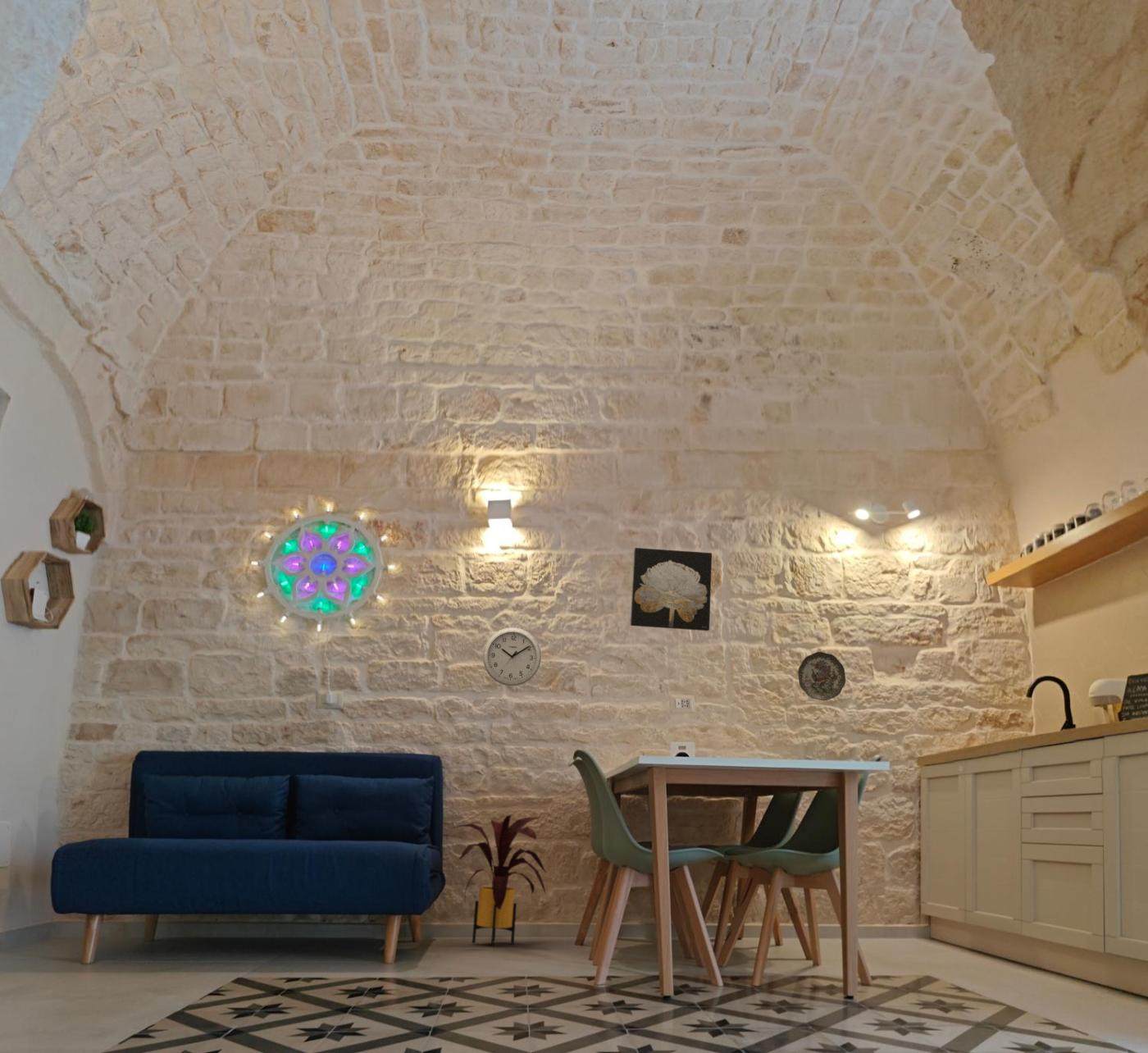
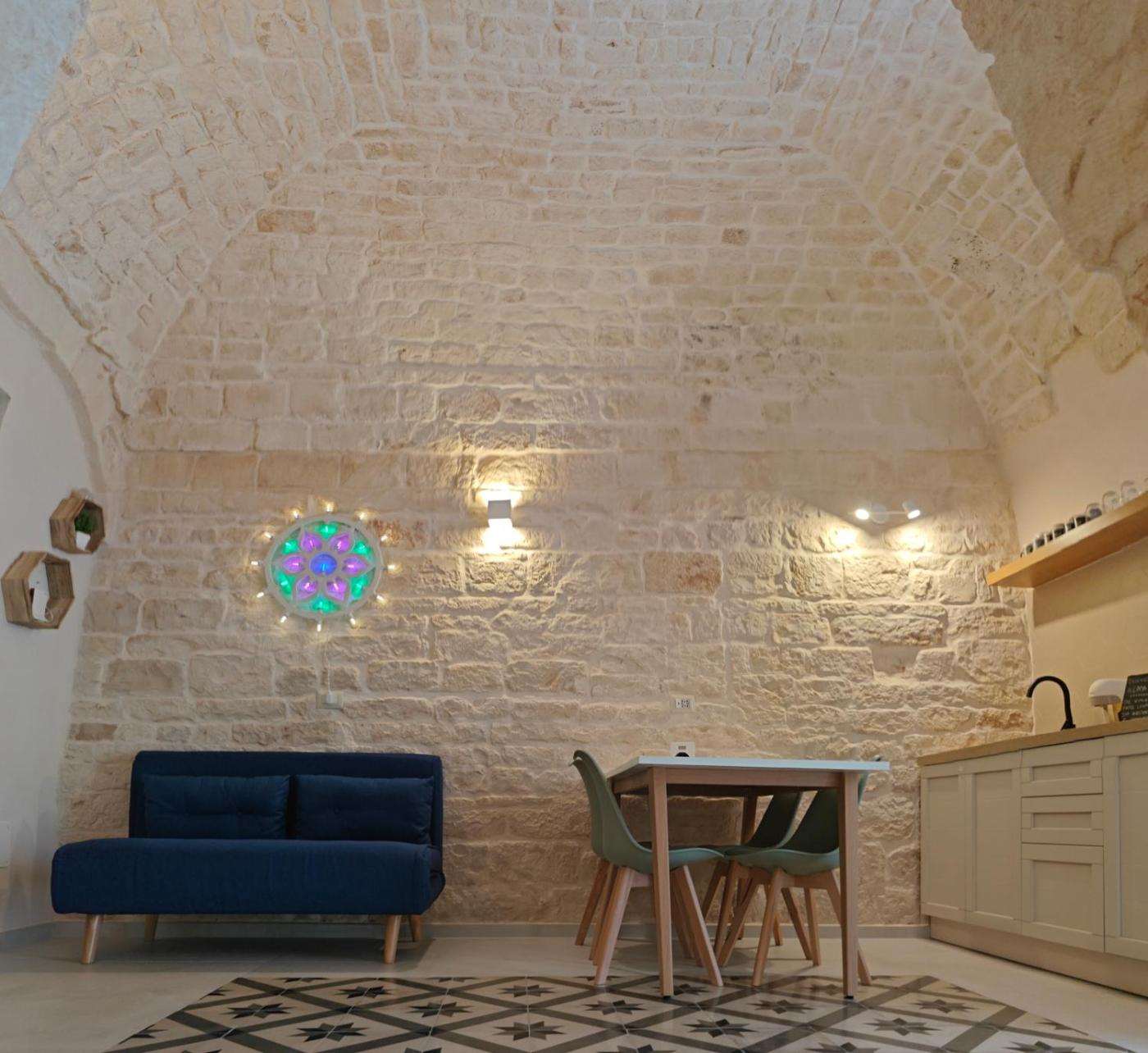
- wall clock (512, 656)
- wall art (671, 589)
- house plant (495, 877)
- decorative plate (821, 676)
